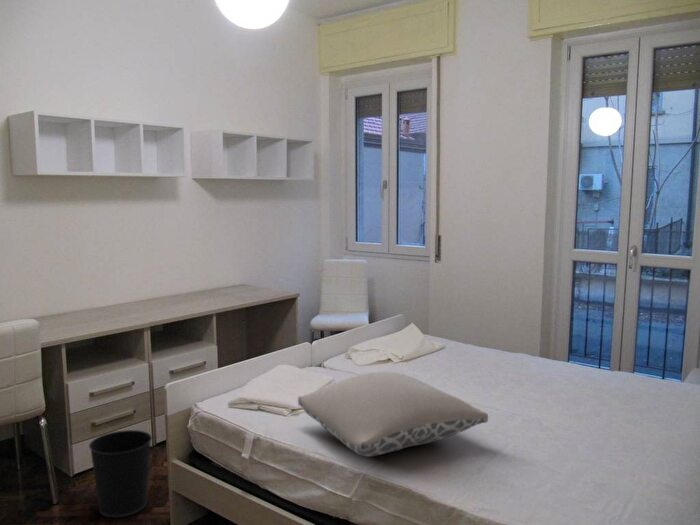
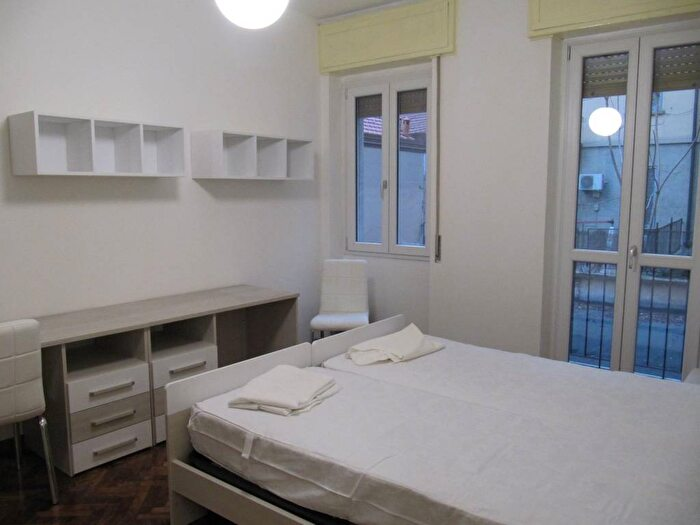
- pillow (388, 407)
- wastebasket (122, 473)
